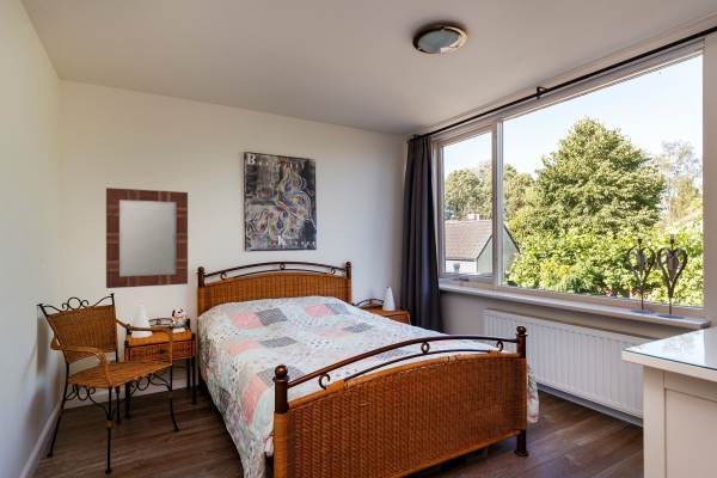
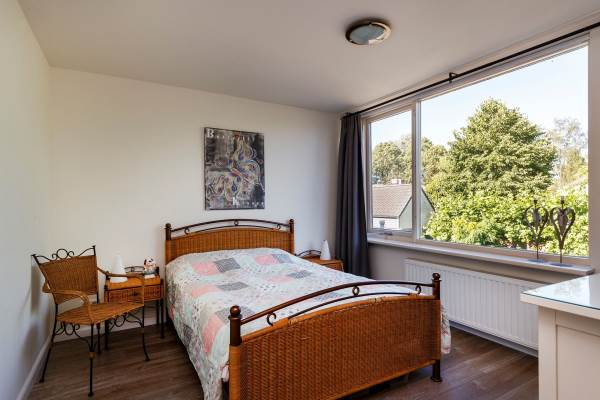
- home mirror (148, 238)
